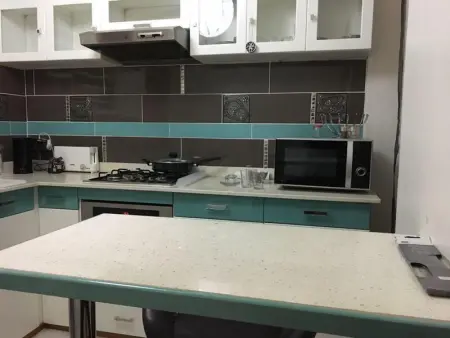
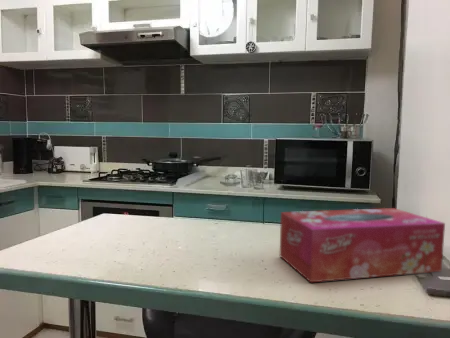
+ tissue box (357, 240)
